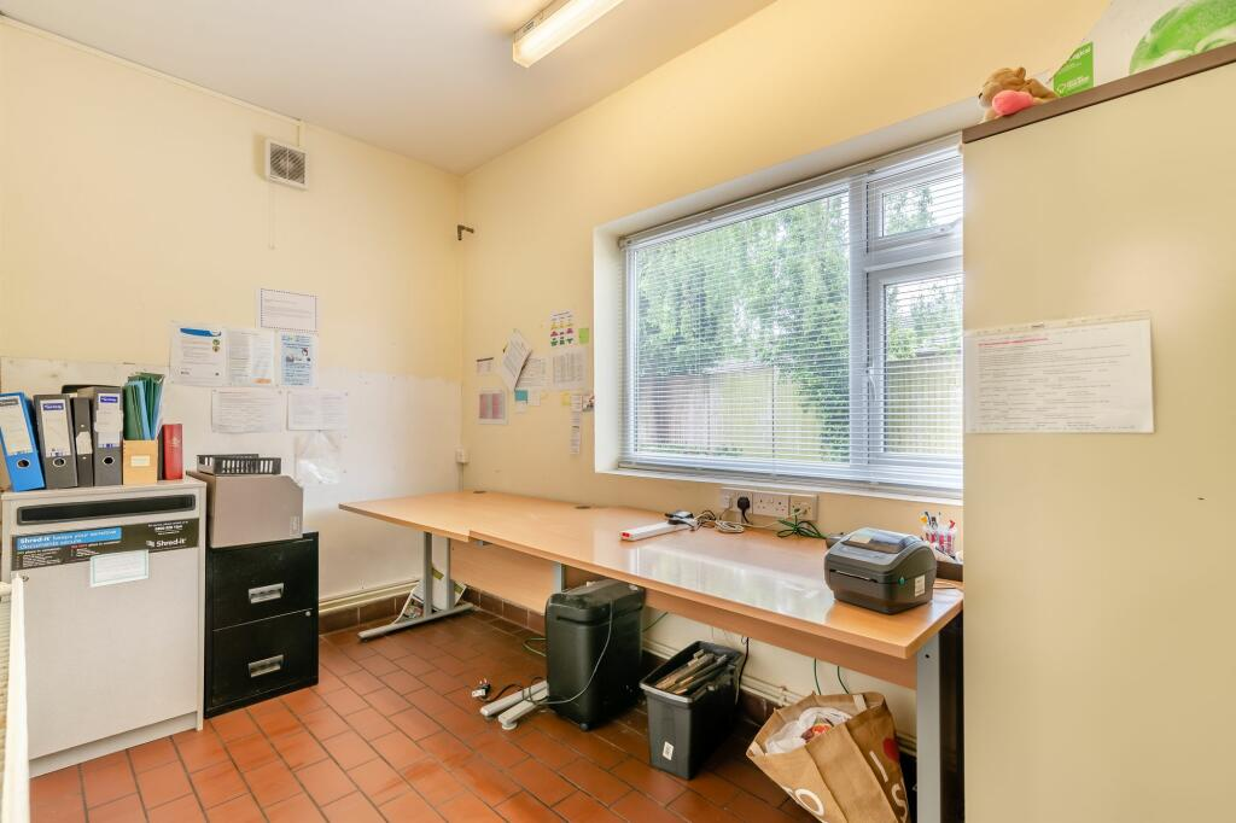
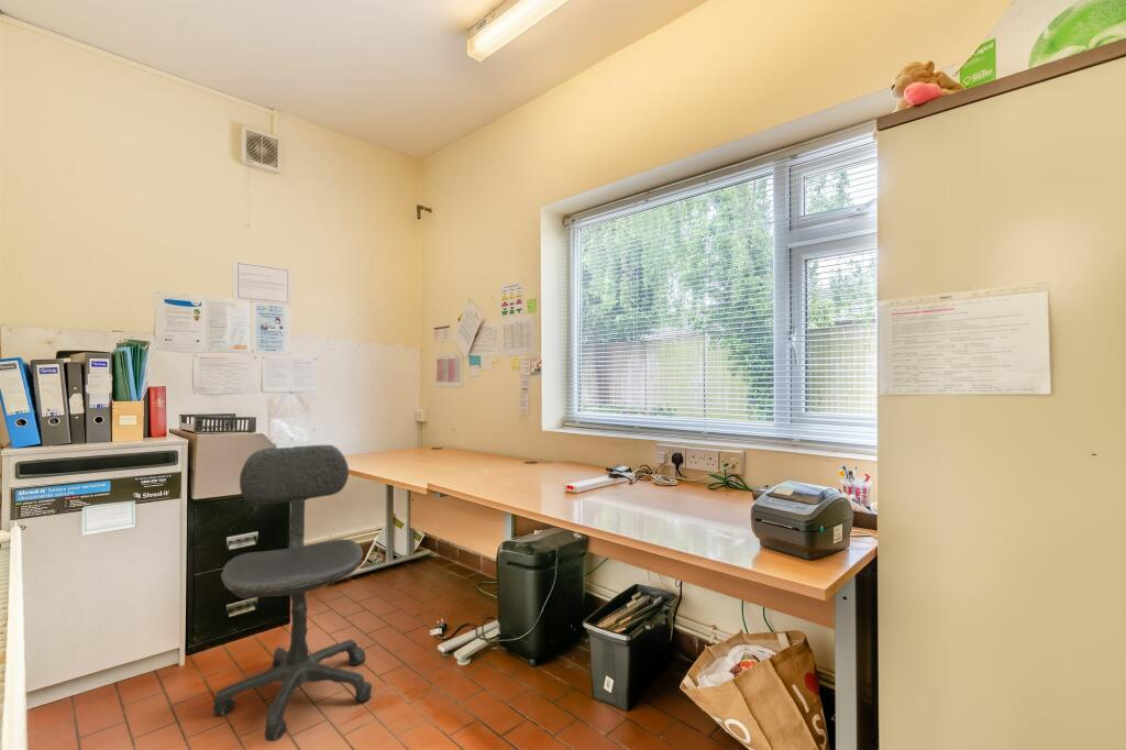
+ office chair (296, 573)
